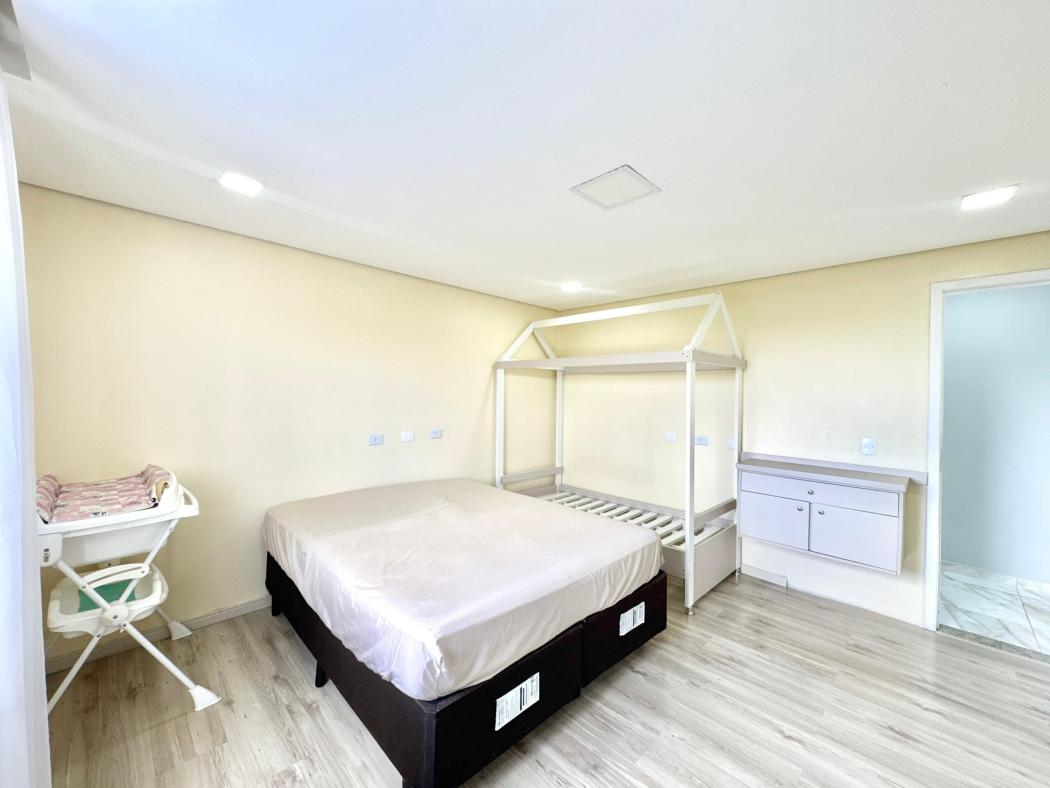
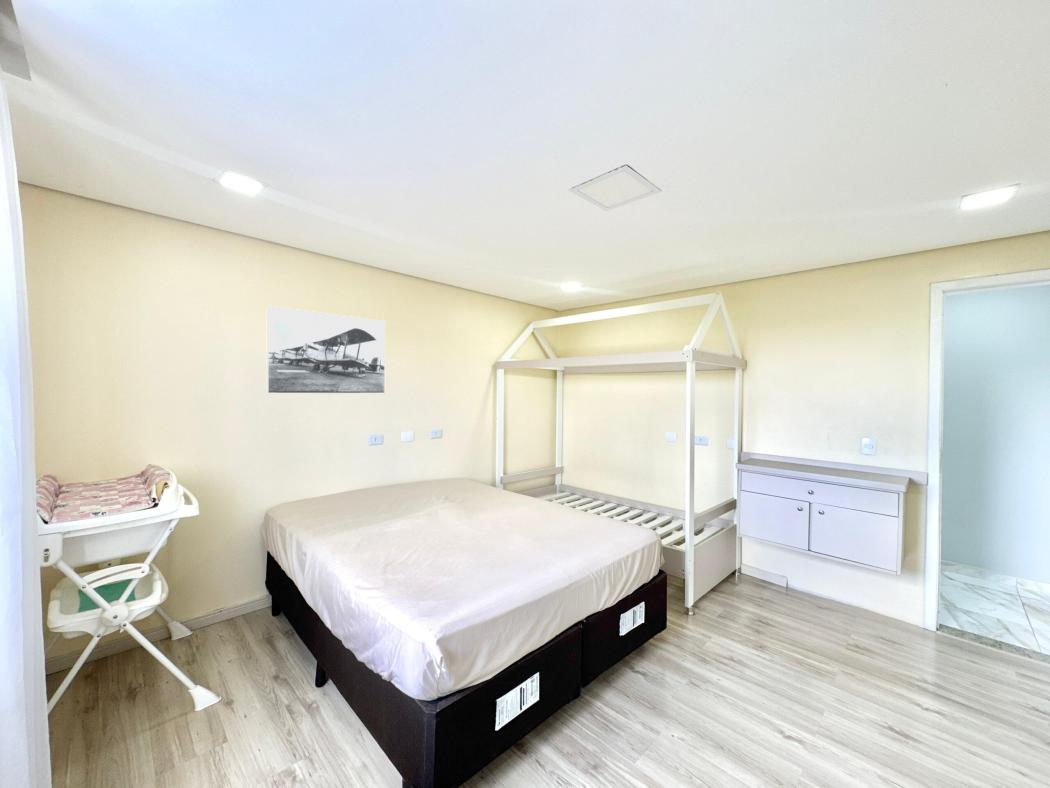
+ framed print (331, 353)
